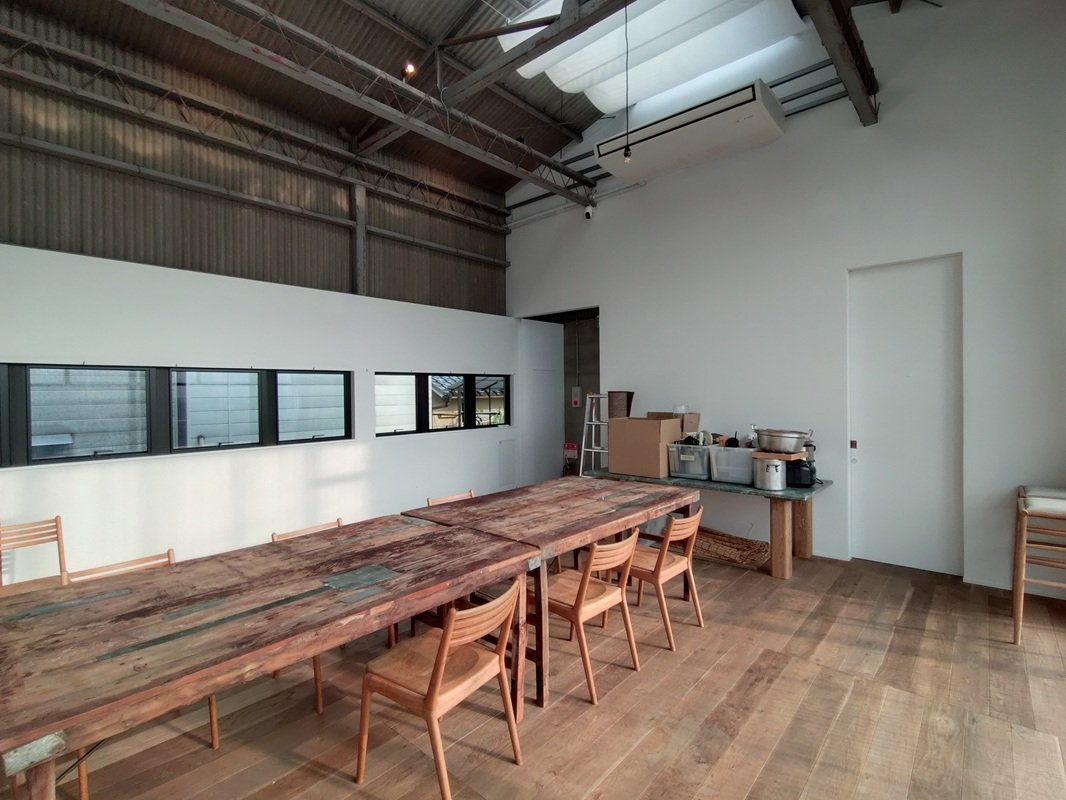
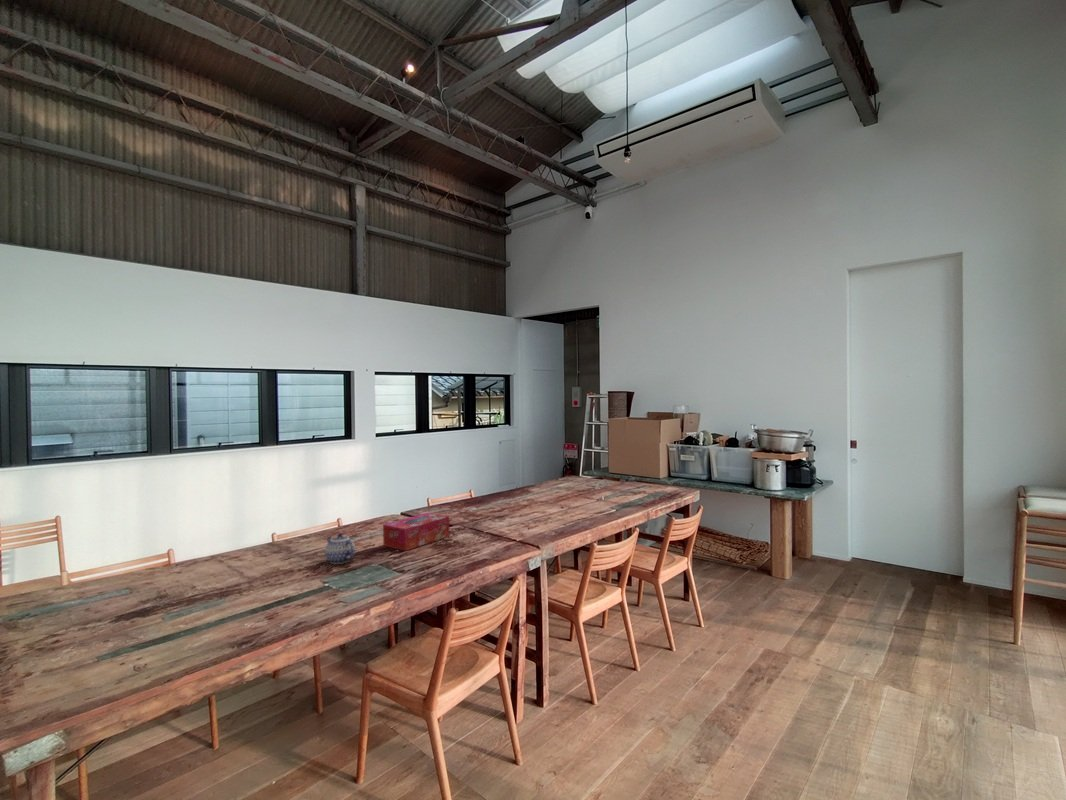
+ tissue box (417, 530)
+ teapot (340, 547)
